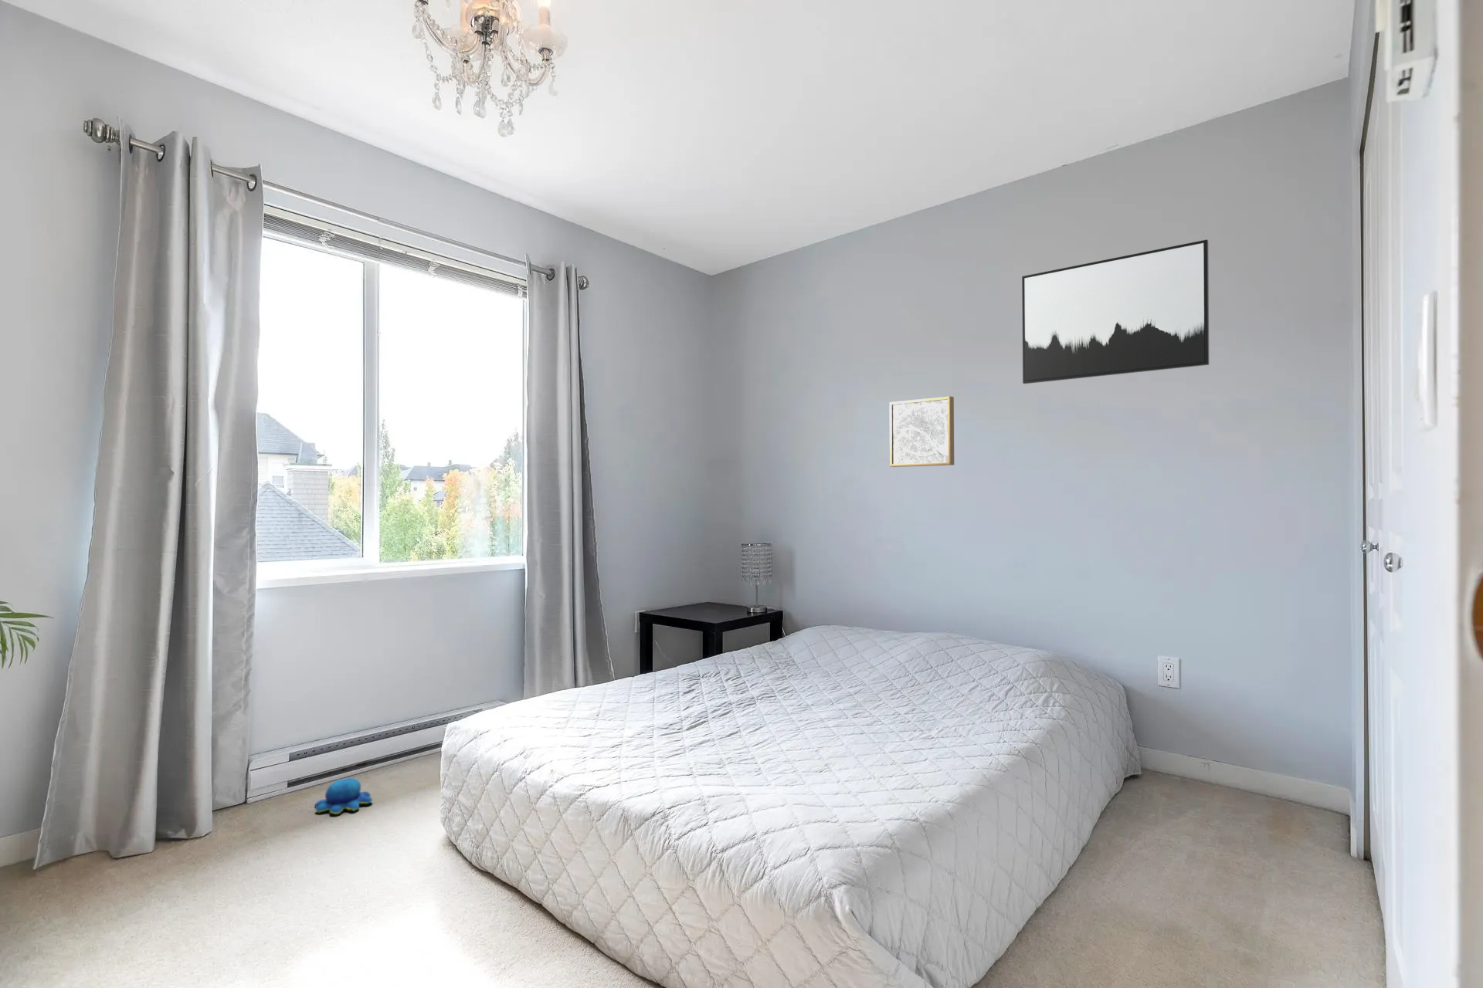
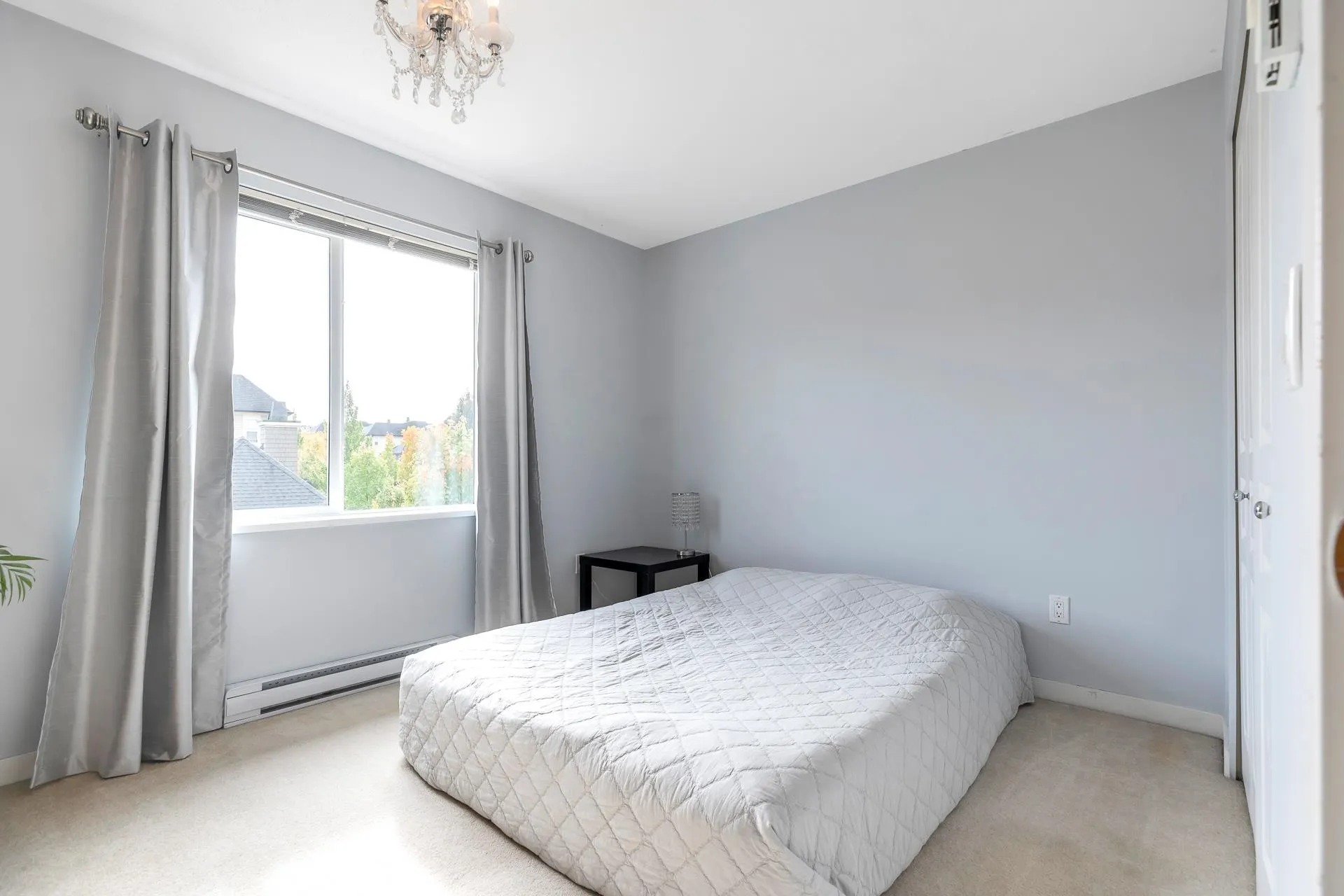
- wall art (1108, 318)
- plush toy (344, 792)
- wall art (920, 432)
